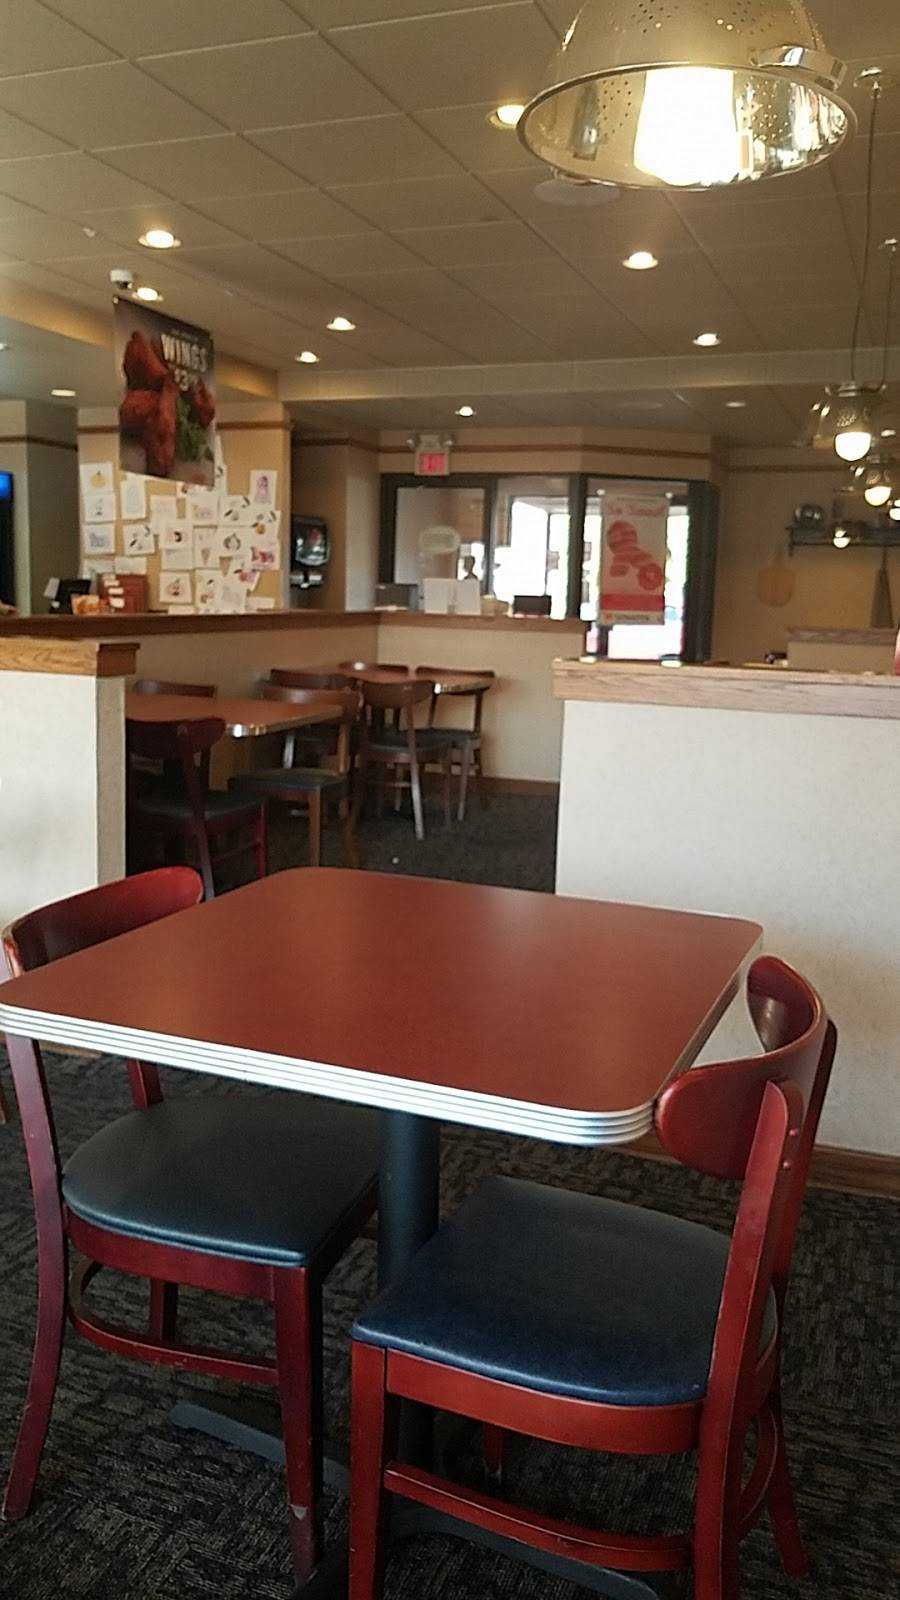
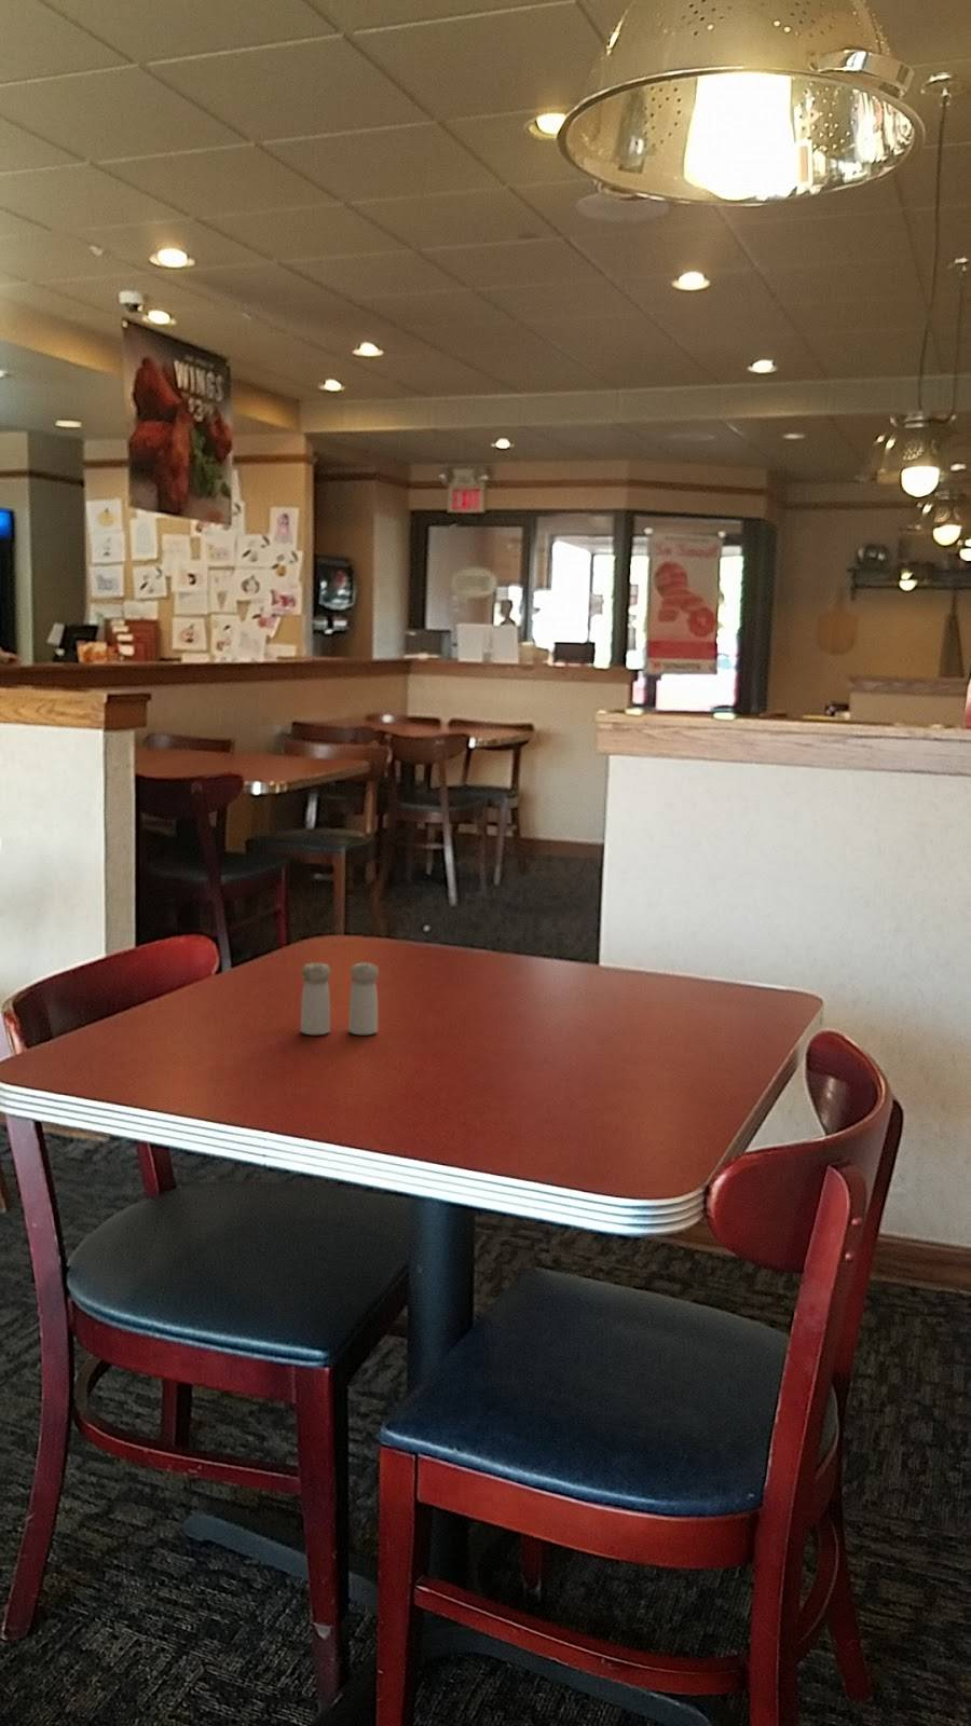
+ salt and pepper shaker (330, 998)
